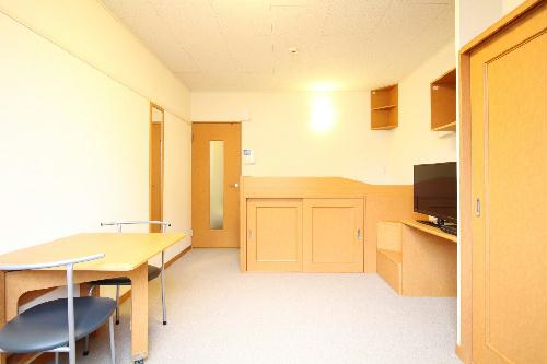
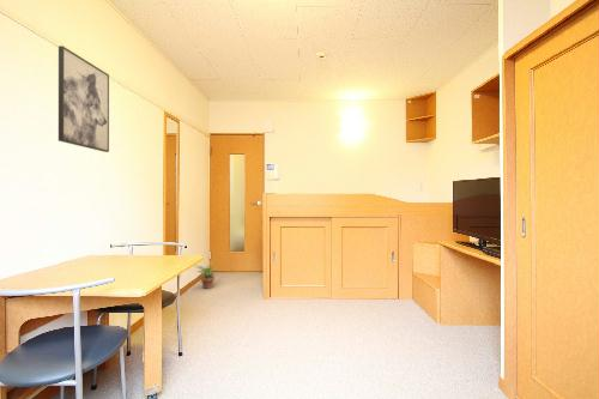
+ potted plant (205, 276)
+ wall art (86, 104)
